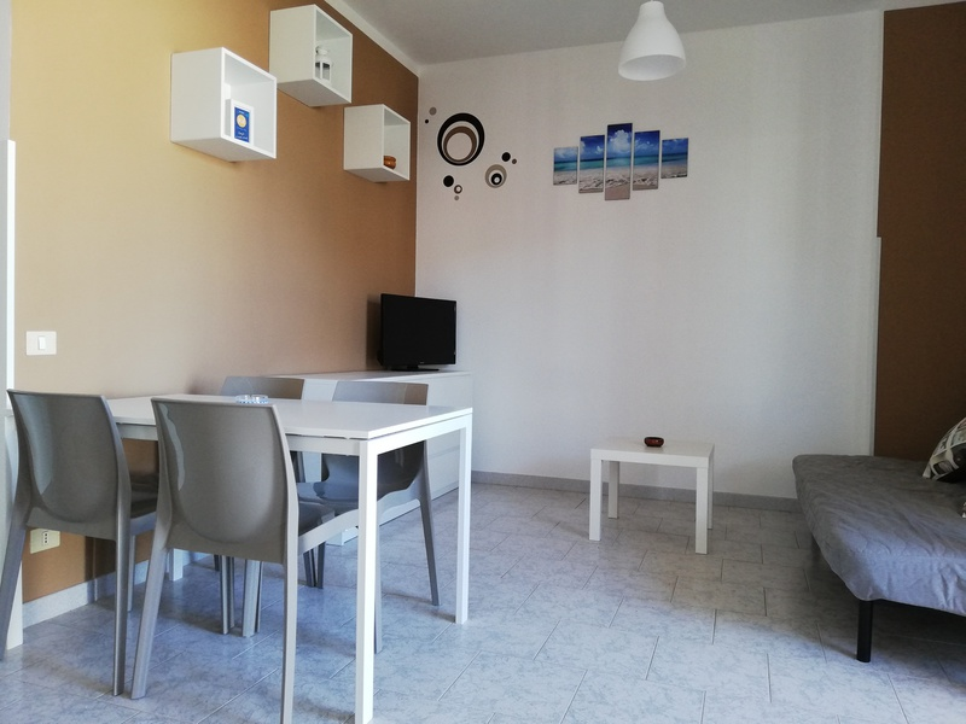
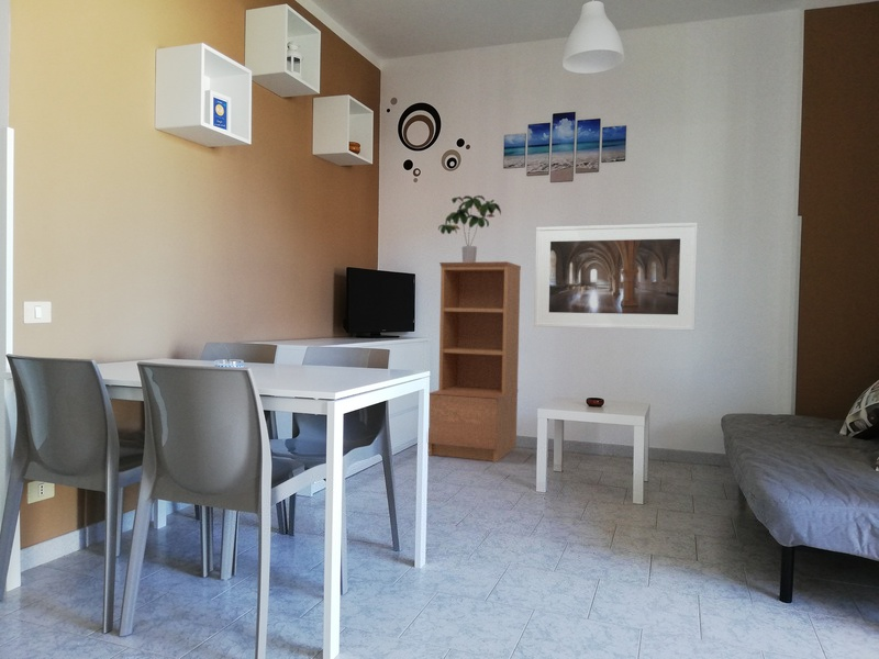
+ bookshelf (475, 357)
+ potted plant (469, 227)
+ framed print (612, 277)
